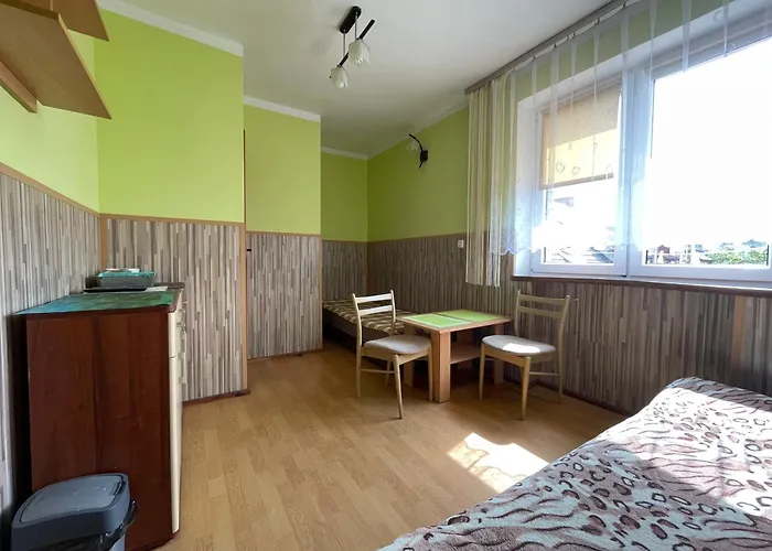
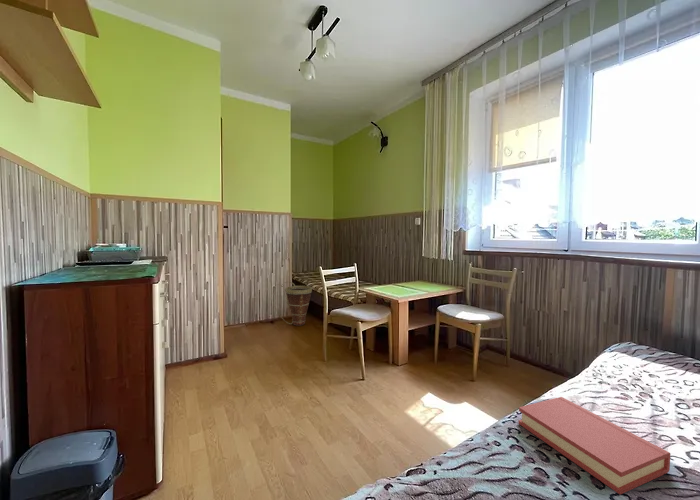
+ basket (291, 303)
+ hardback book (585, 436)
